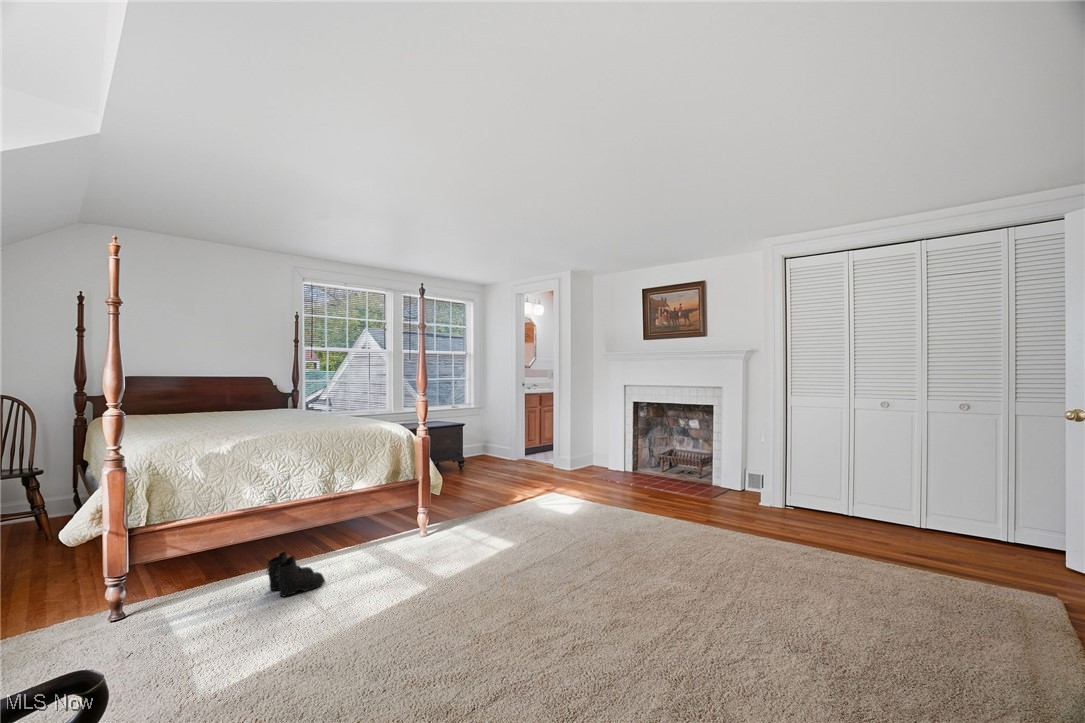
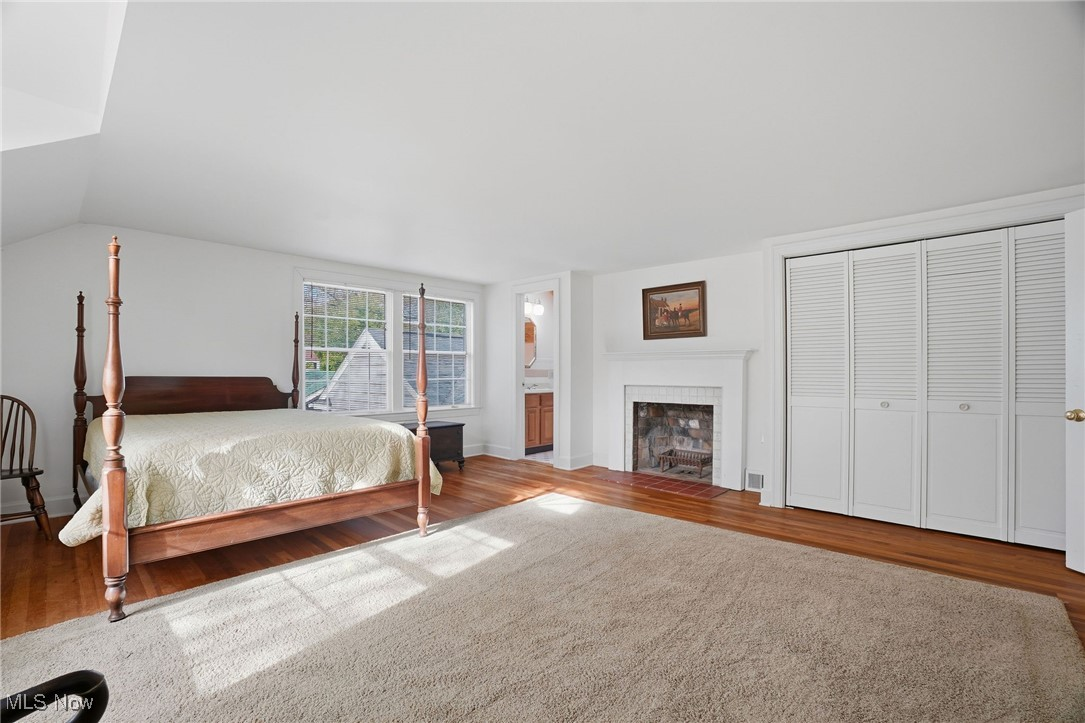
- boots (296, 569)
